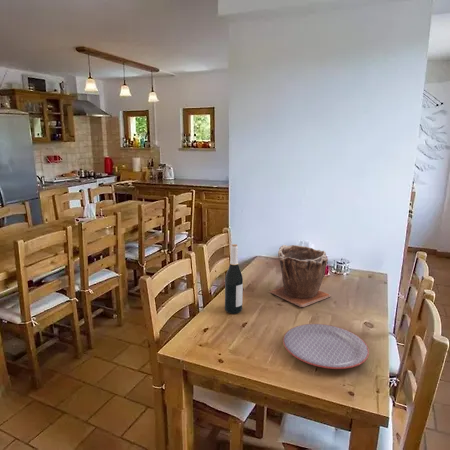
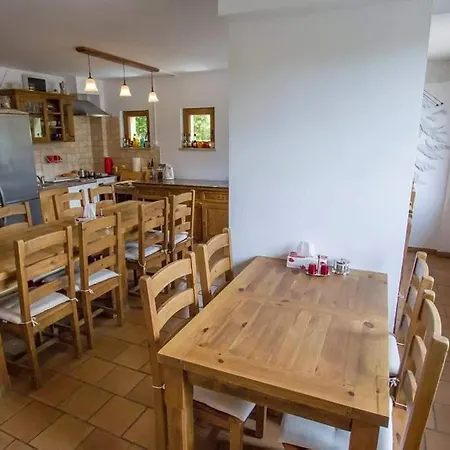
- plant pot (300, 272)
- wine bottle (233, 278)
- plate (324, 346)
